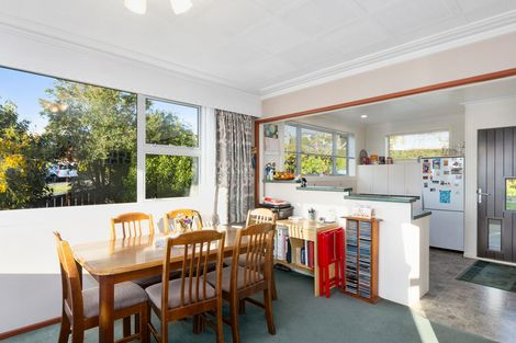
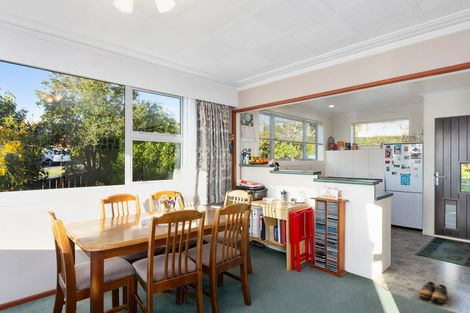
+ shoes (434, 291)
